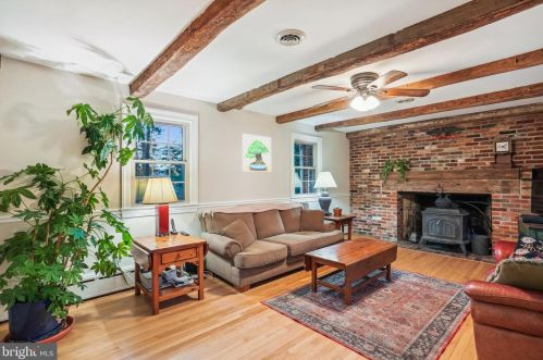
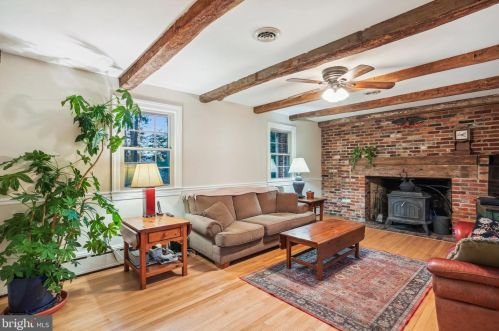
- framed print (257, 153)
